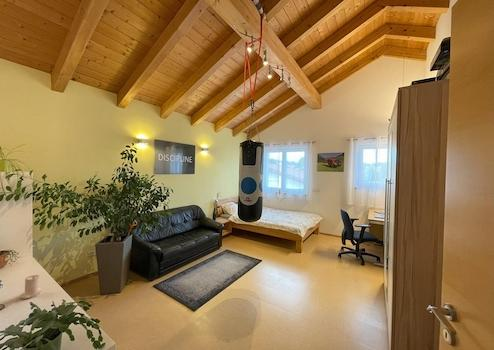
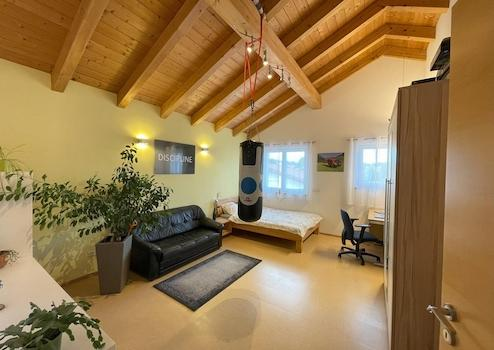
- candle (31, 284)
